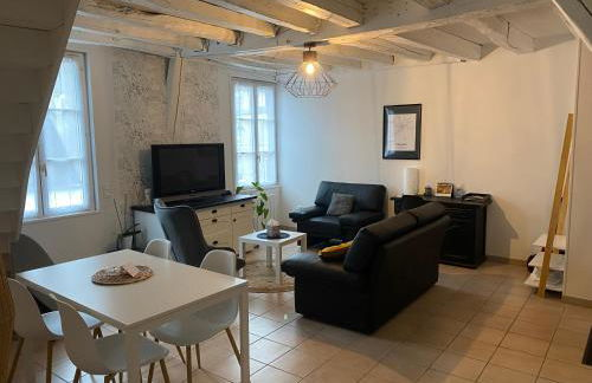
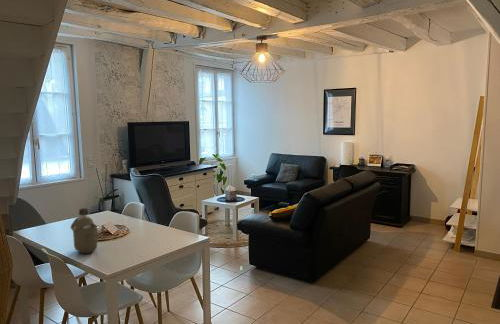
+ water bottle (84, 229)
